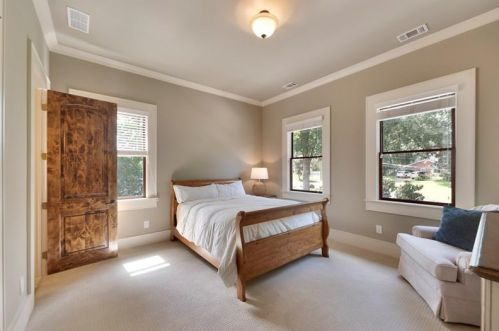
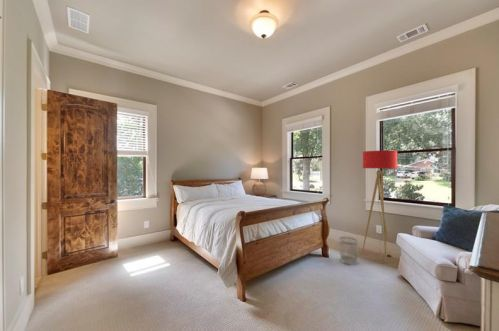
+ wastebasket (348, 249)
+ floor lamp (378, 203)
